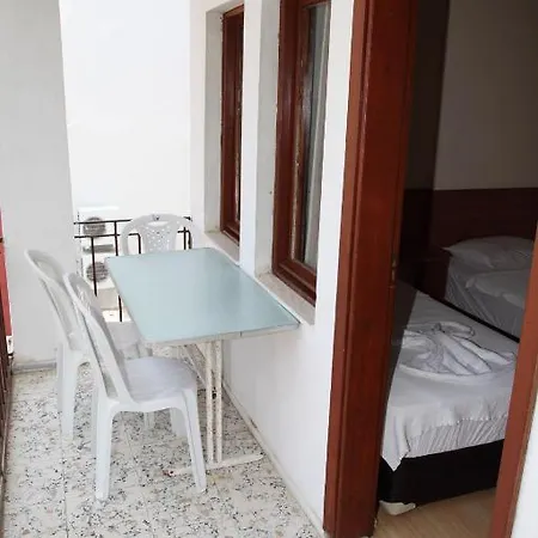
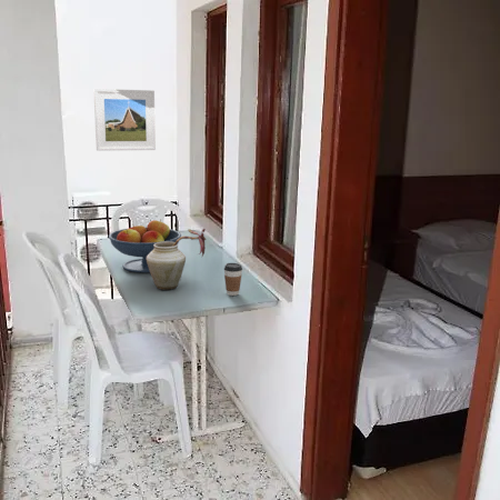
+ vase (177, 257)
+ coffee cup (232, 279)
+ fruit bowl (146, 244)
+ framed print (126, 120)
